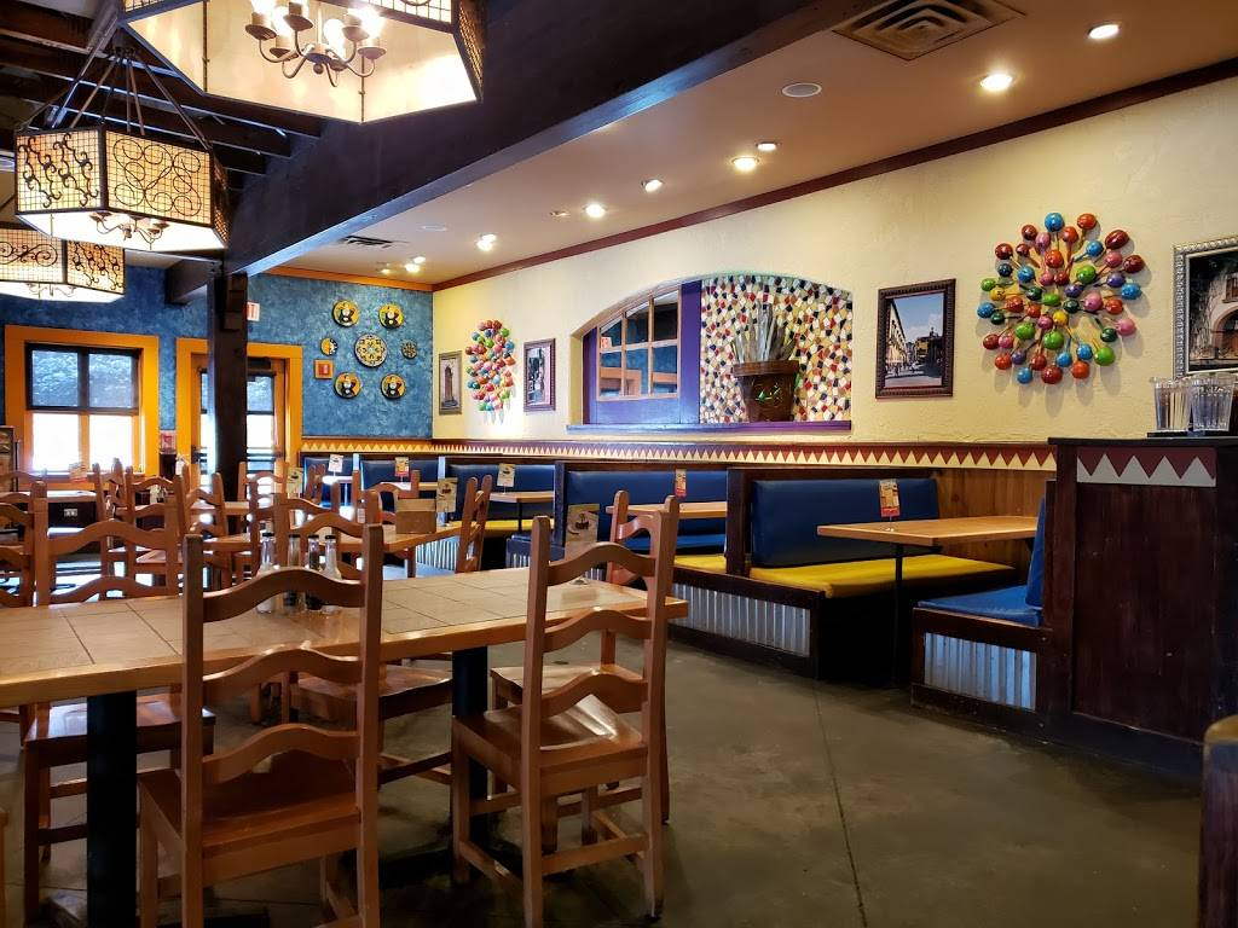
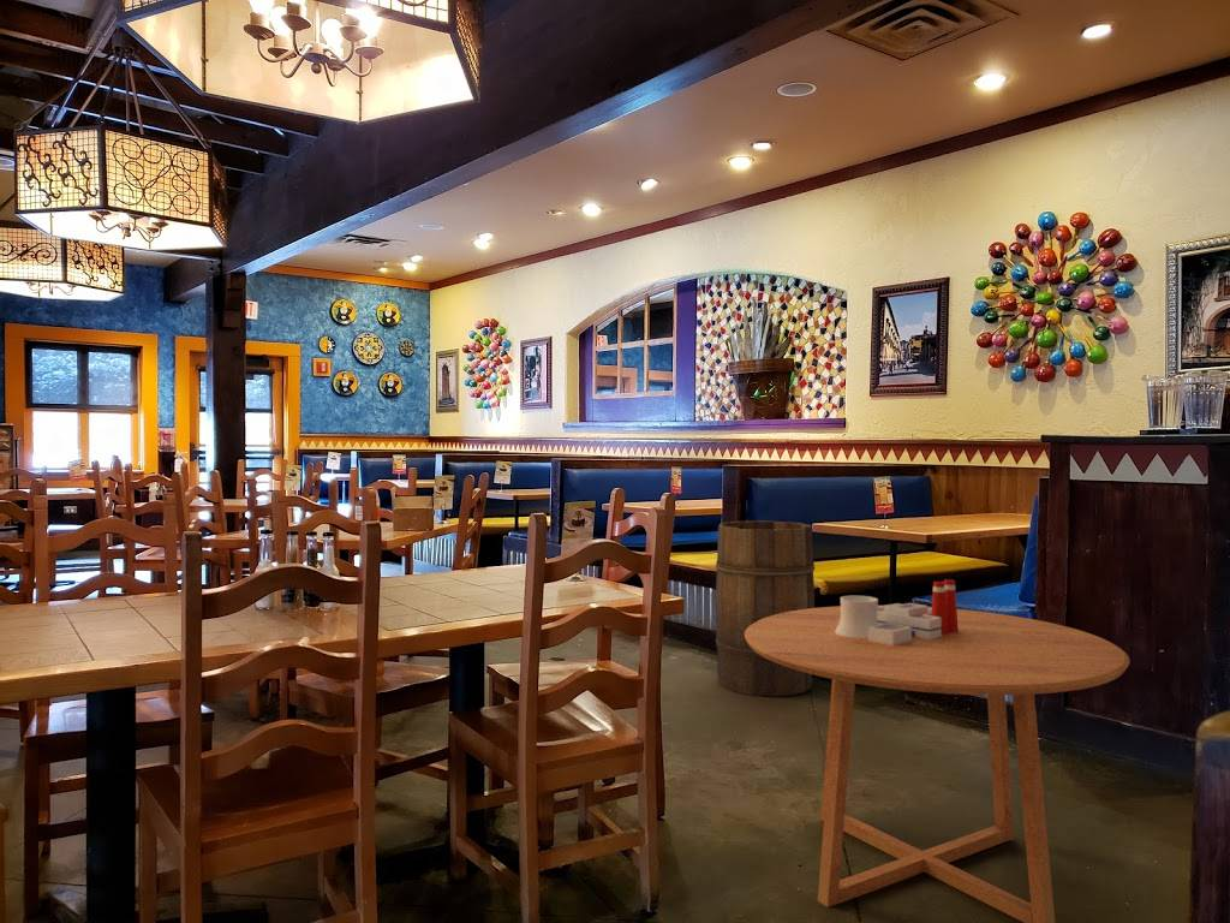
+ wooden barrel (764, 603)
+ dining table (922, 691)
+ architectural model (896, 605)
